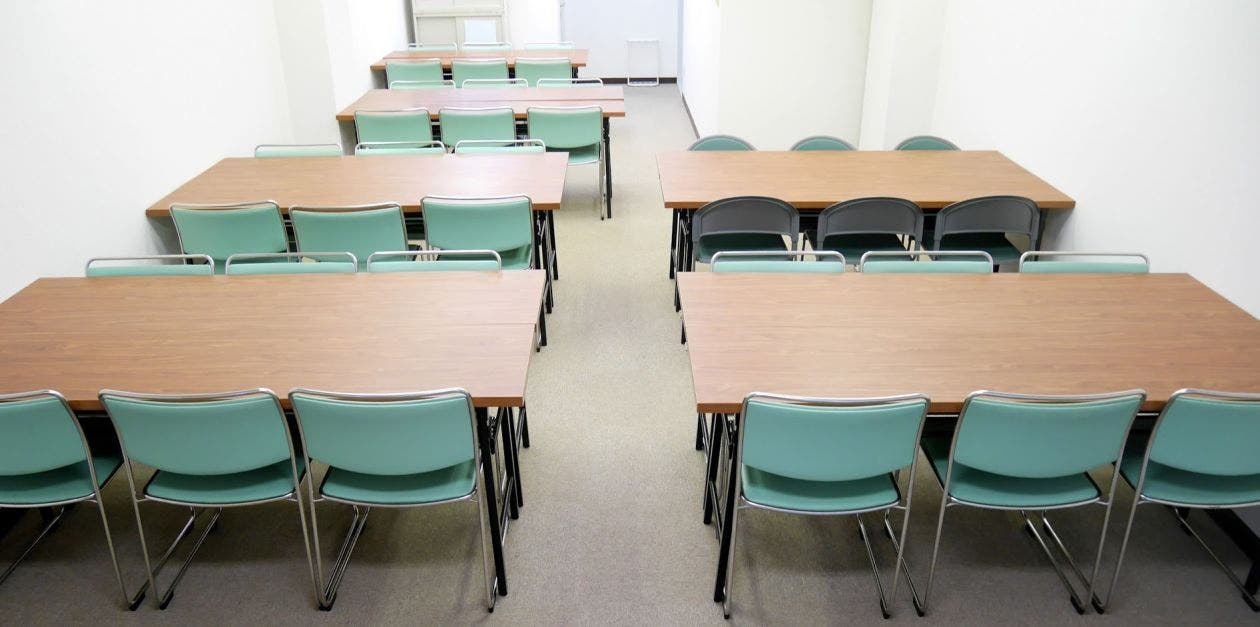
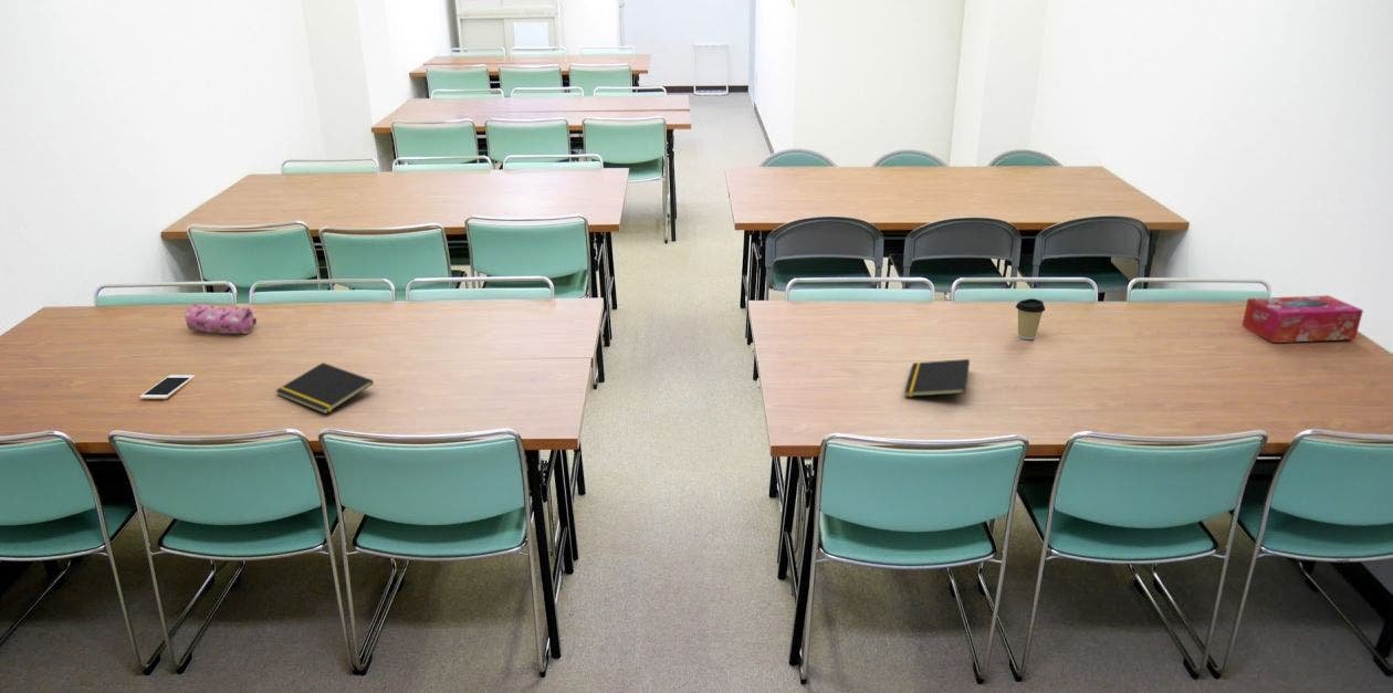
+ notepad (938, 377)
+ coffee cup (1028, 319)
+ tissue box (1300, 318)
+ notepad (324, 387)
+ pencil case (220, 318)
+ cell phone (168, 386)
